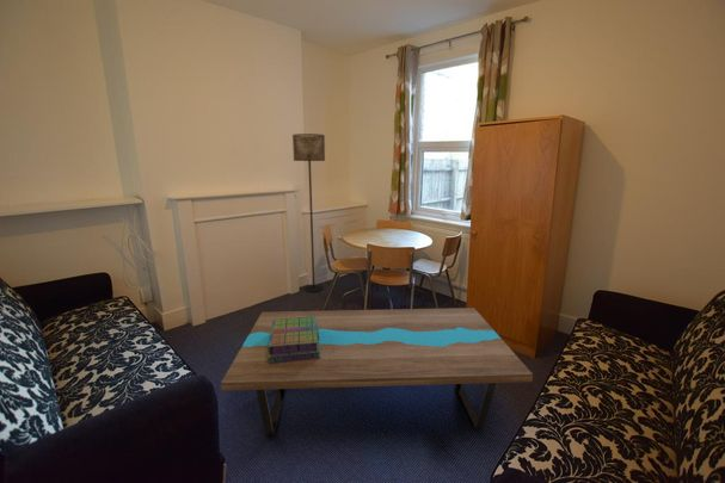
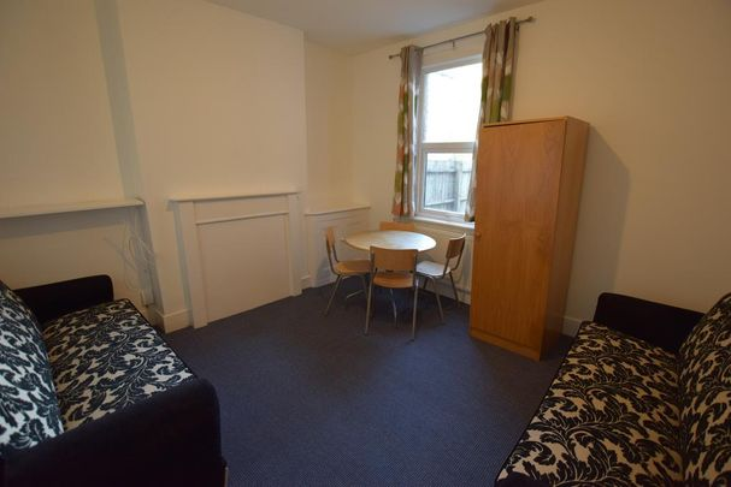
- floor lamp (311, 215)
- coffee table (373, 373)
- stack of books (294, 336)
